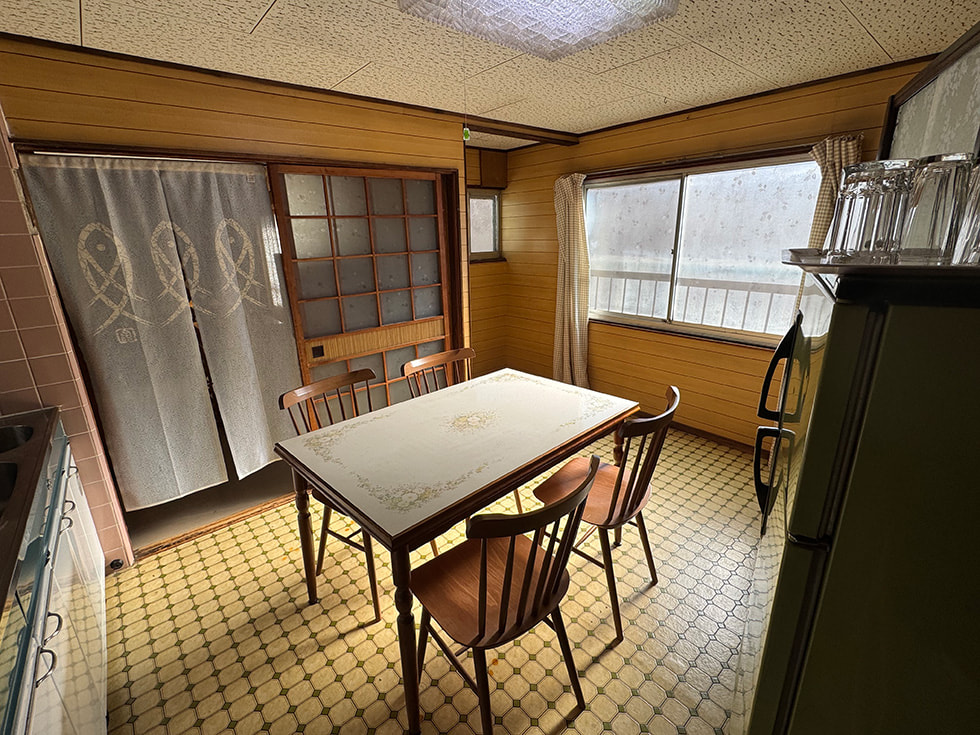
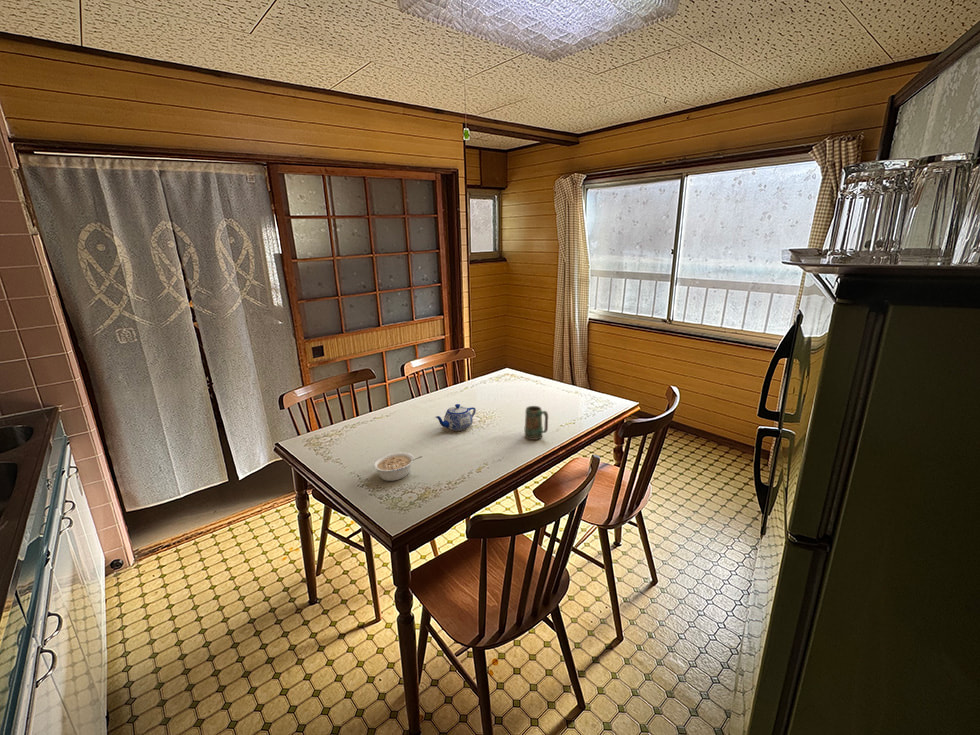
+ mug (536, 423)
+ legume (395, 465)
+ teapot (456, 416)
